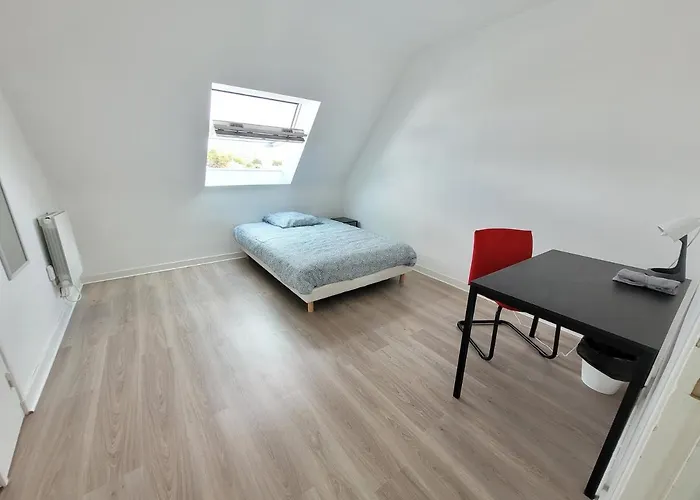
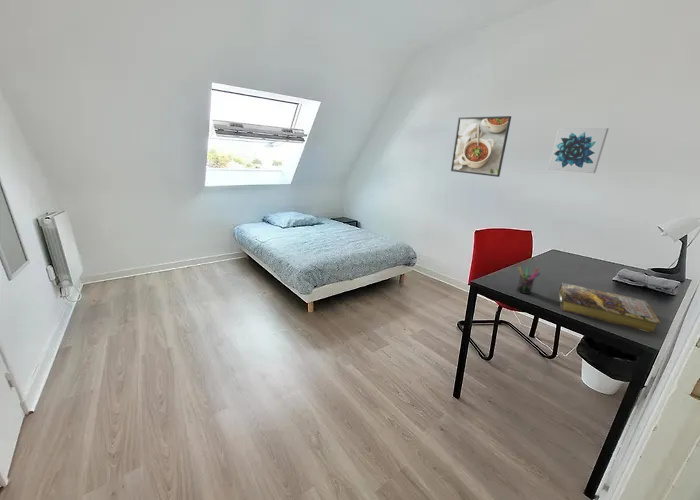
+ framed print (478, 146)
+ pen holder (527, 278)
+ wall art (576, 150)
+ book (603, 305)
